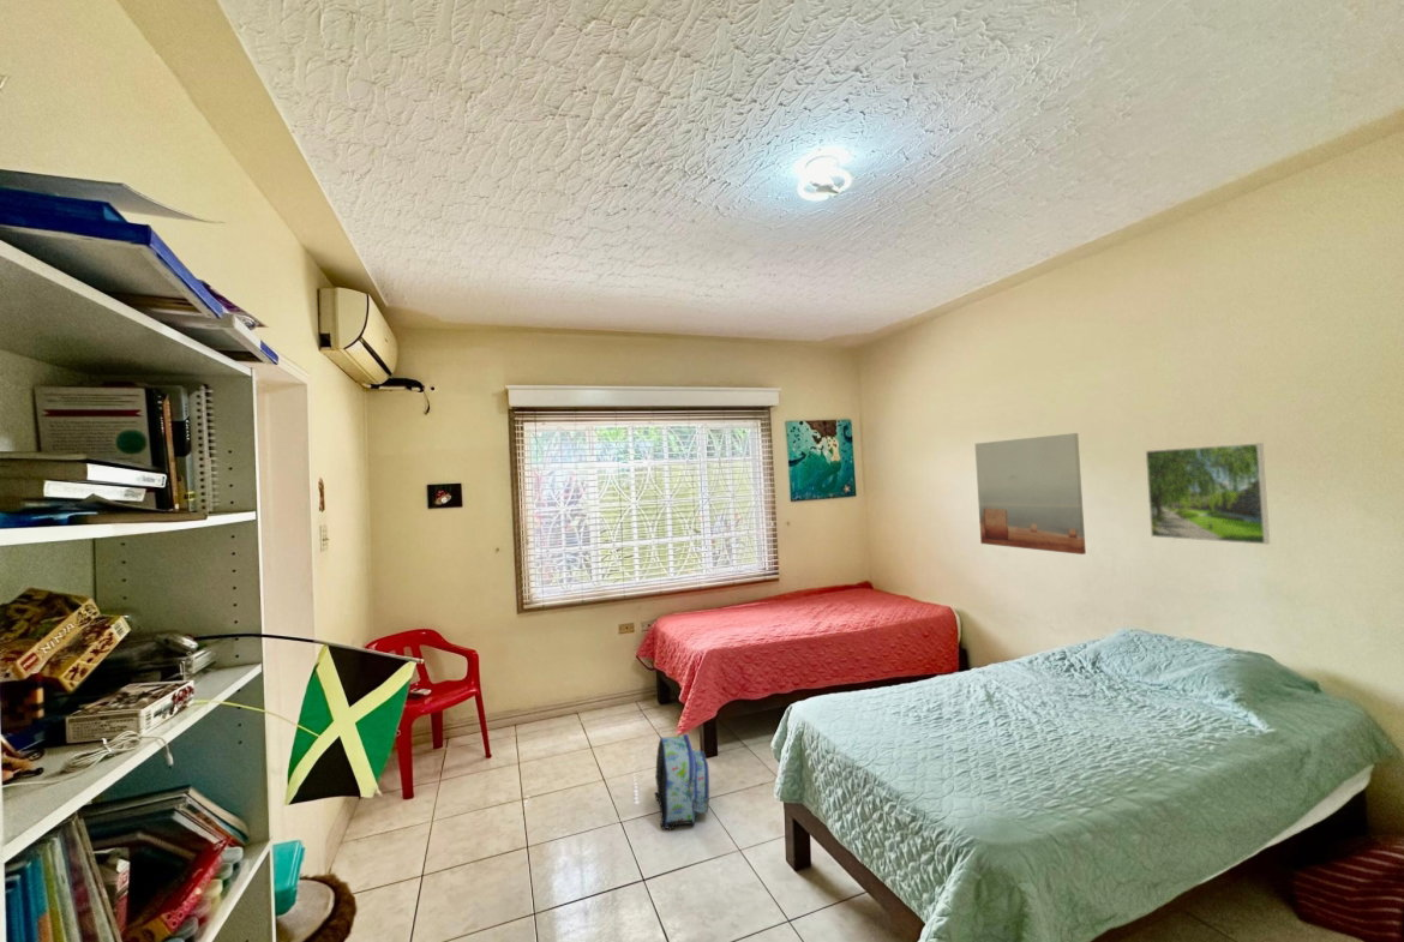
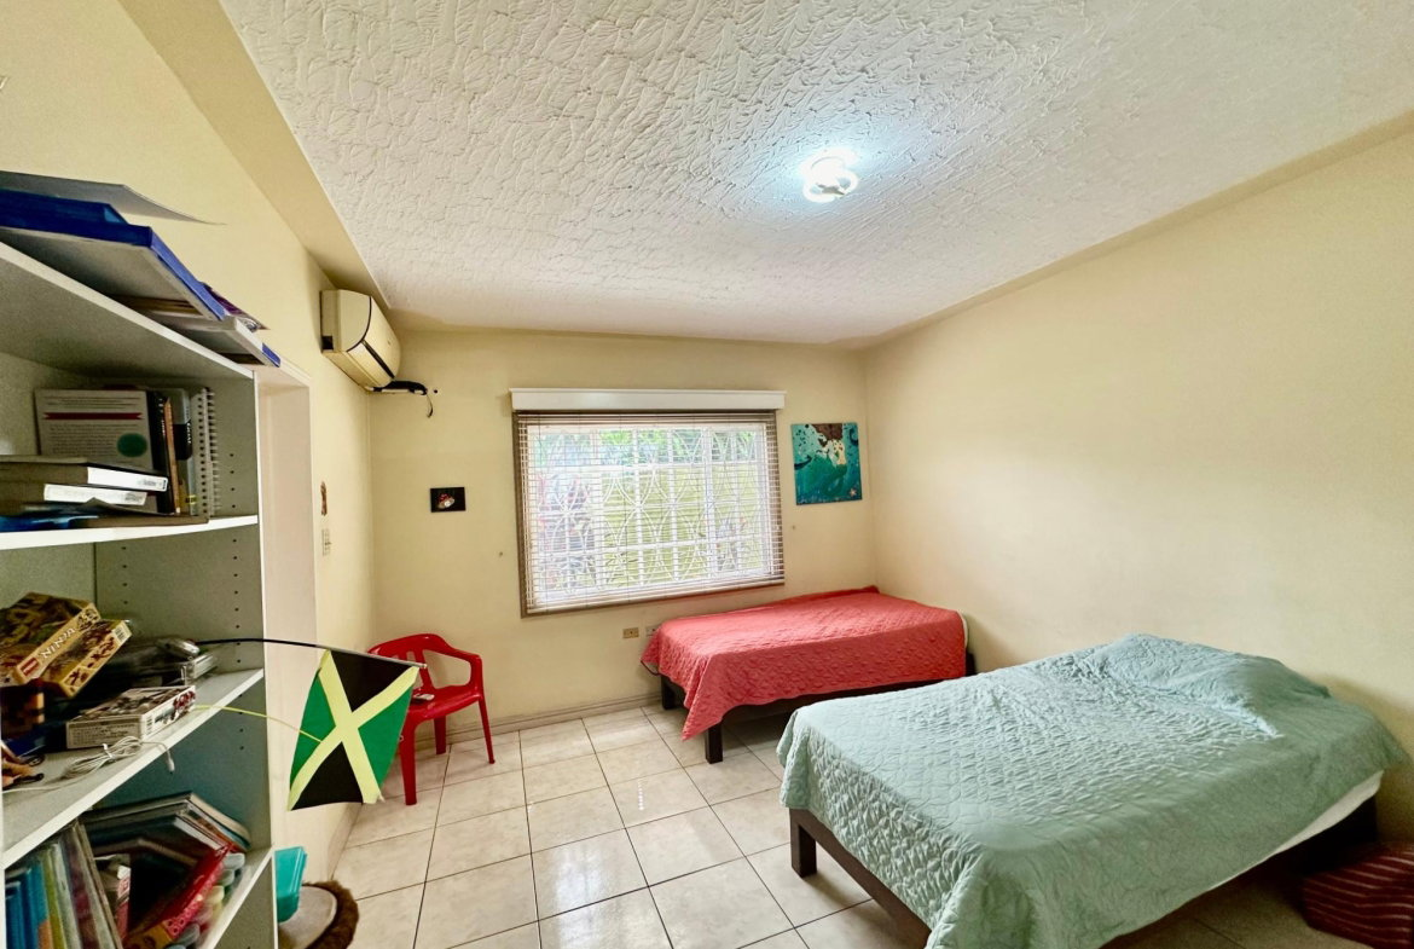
- backpack (682, 774)
- wall art (1025, 493)
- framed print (1202, 493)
